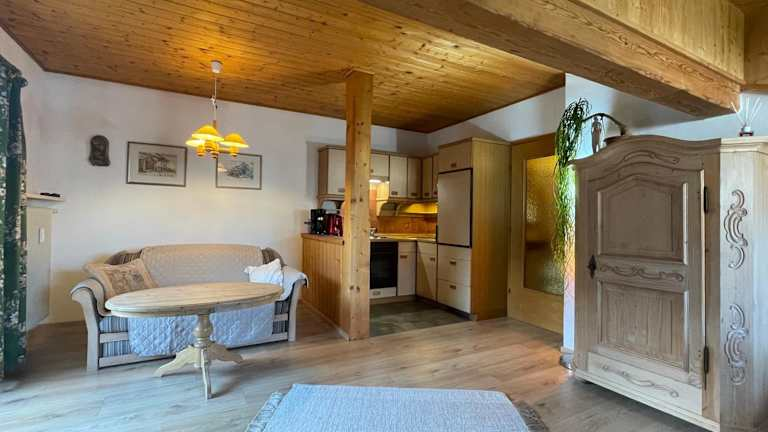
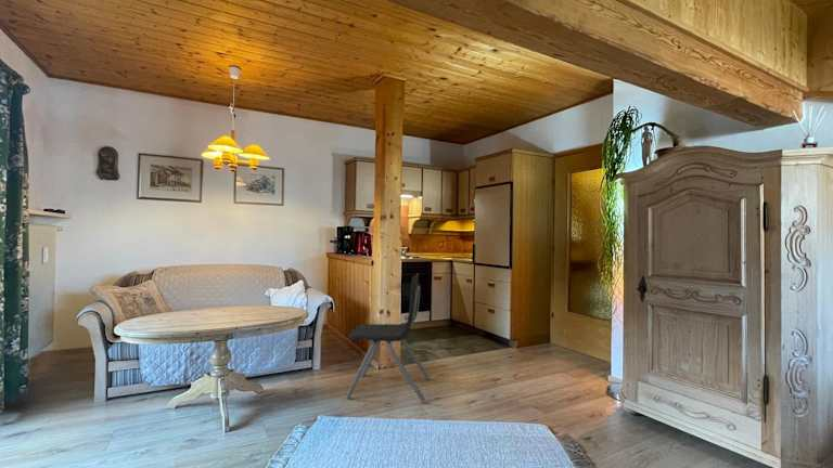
+ dining chair (390, 330)
